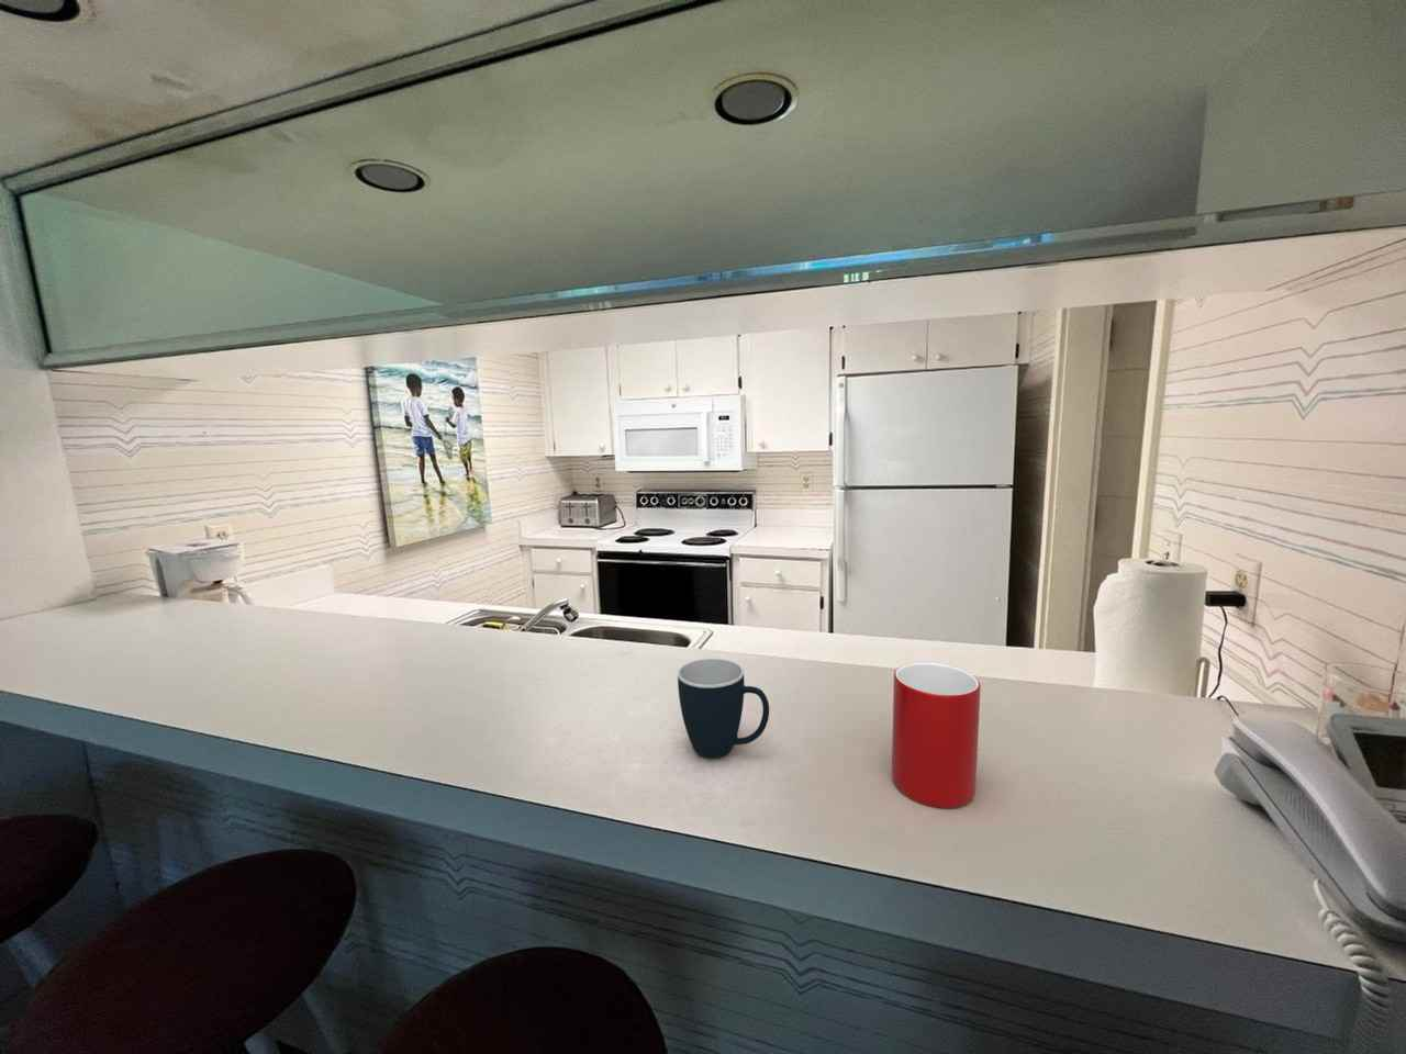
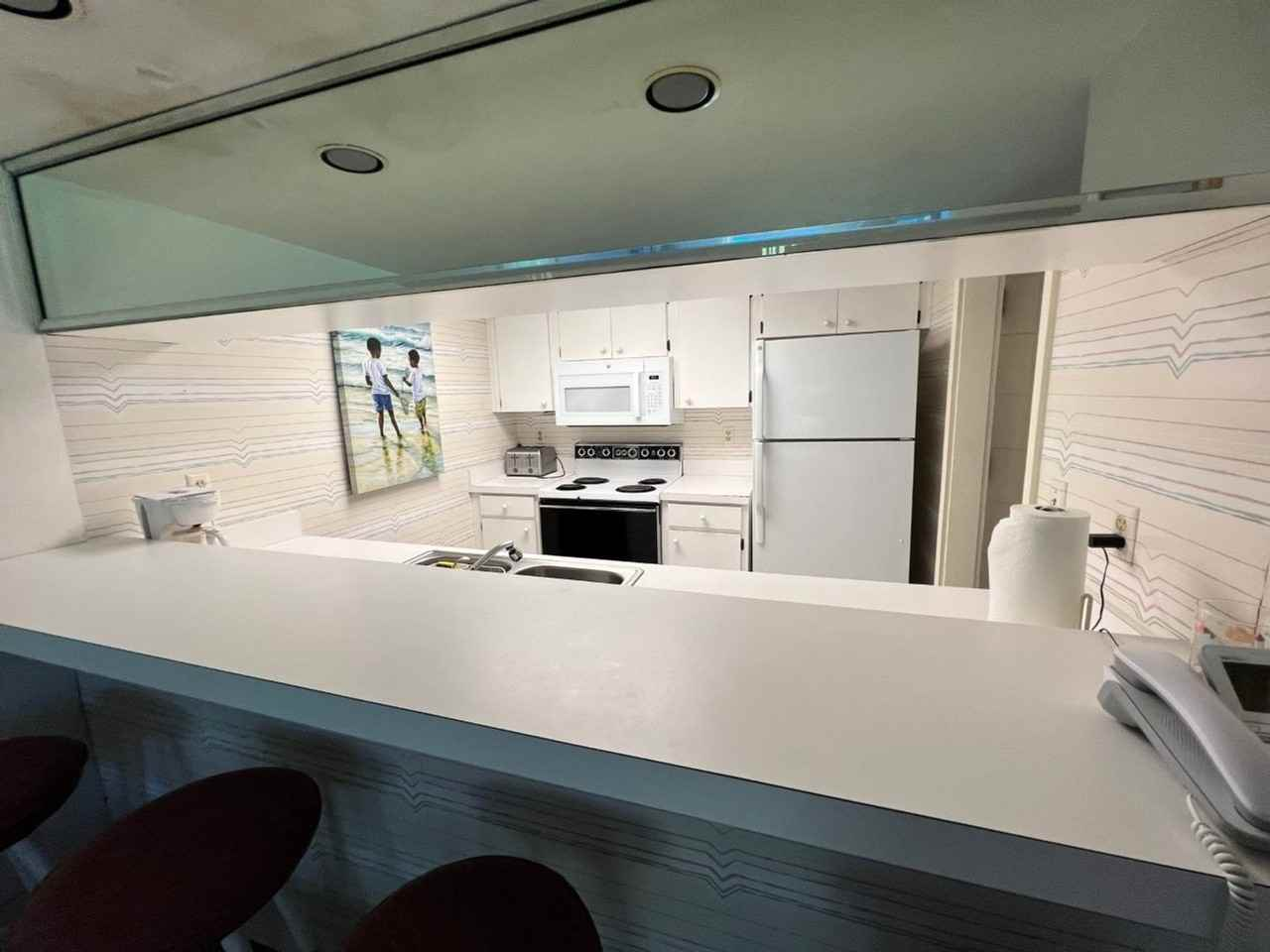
- mug (724, 713)
- cup (931, 723)
